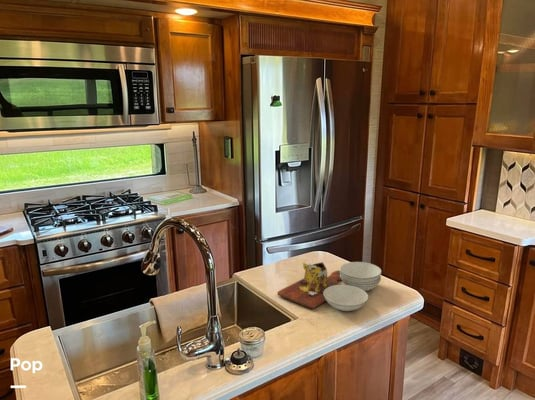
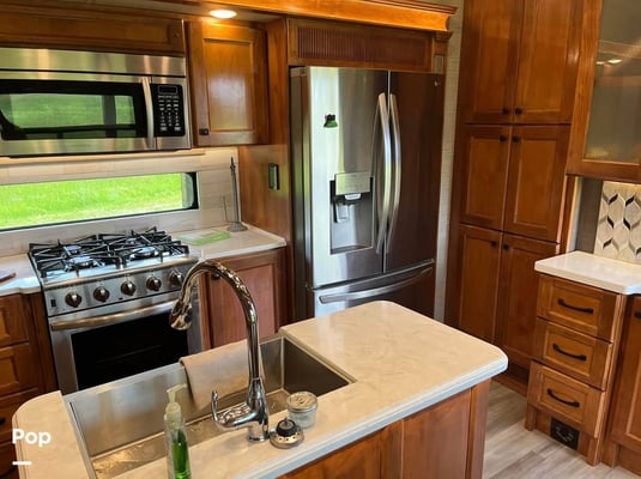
- cutting board (337, 277)
